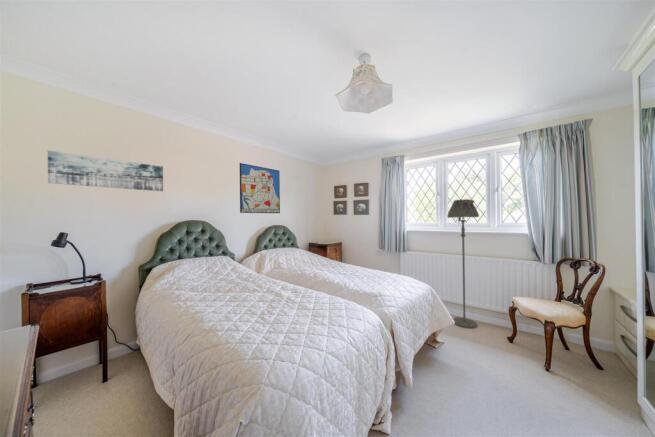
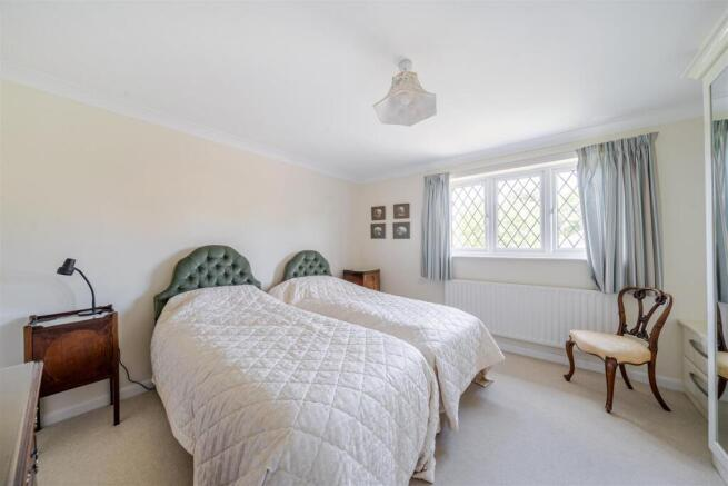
- wall art (113, 173)
- floor lamp (463, 261)
- wall art (261, 190)
